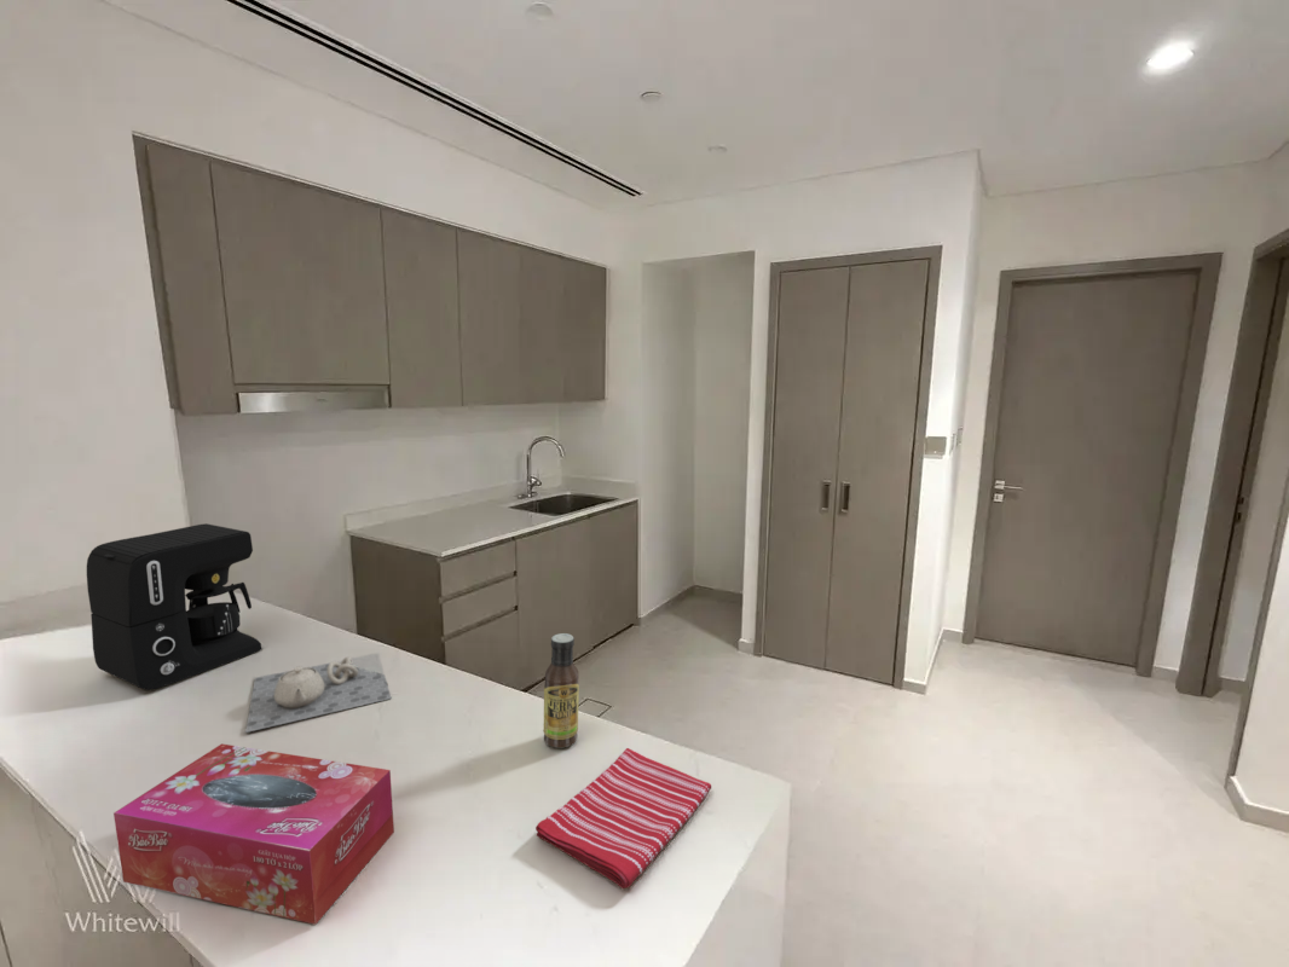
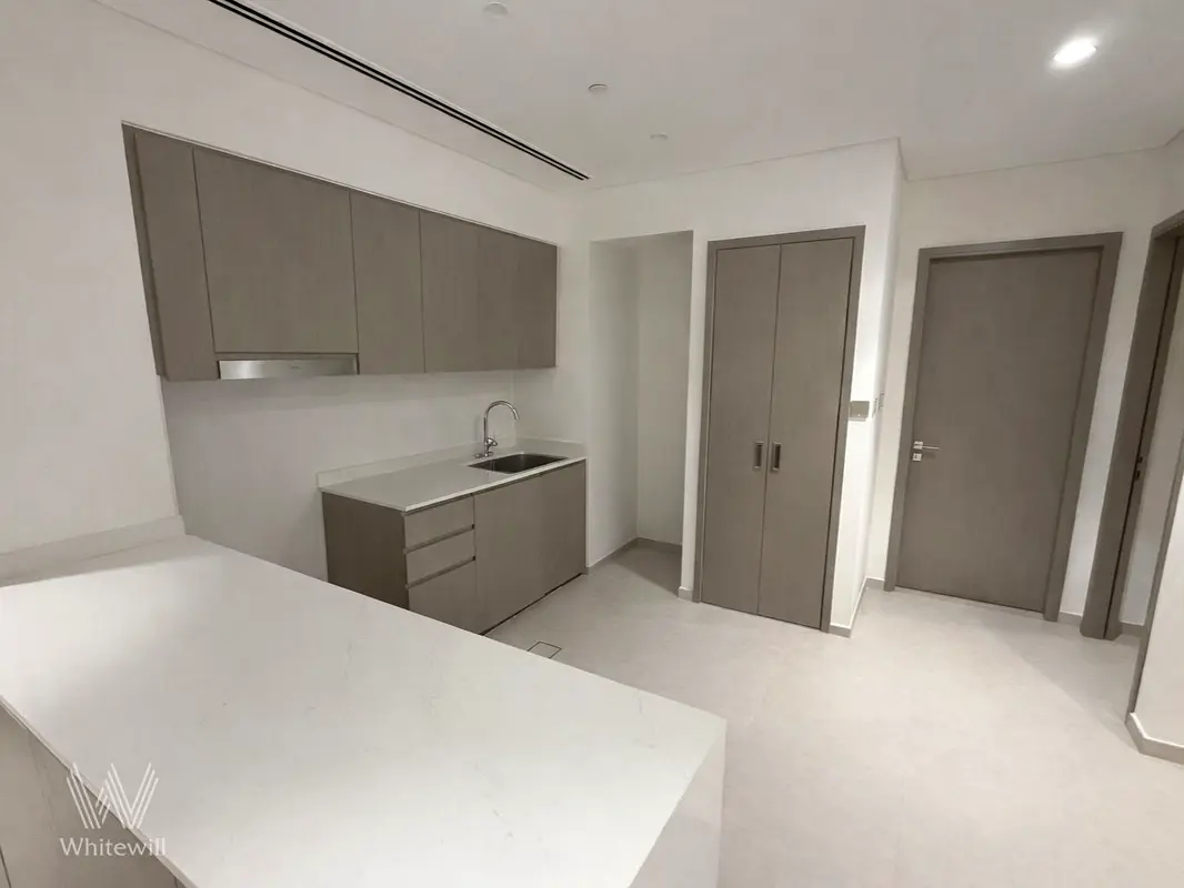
- sauce bottle (560, 689)
- coffee maker (184, 598)
- dish towel (626, 807)
- tissue box (262, 823)
- teapot (319, 672)
